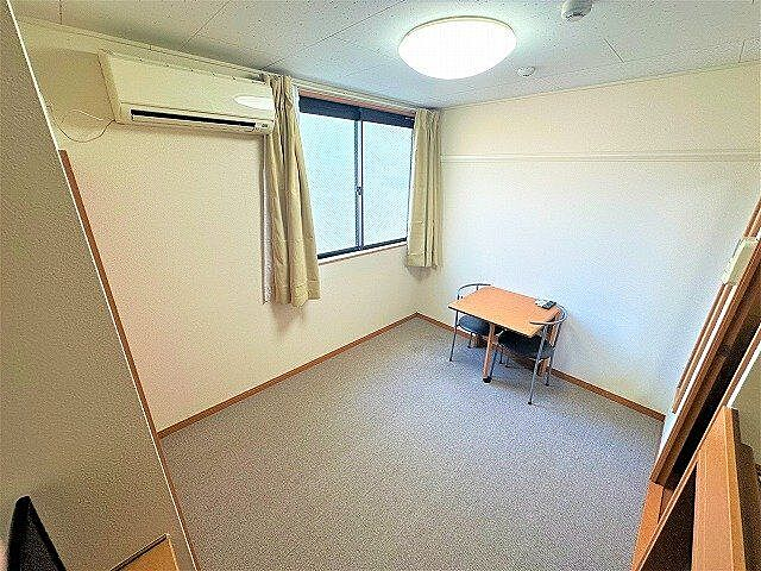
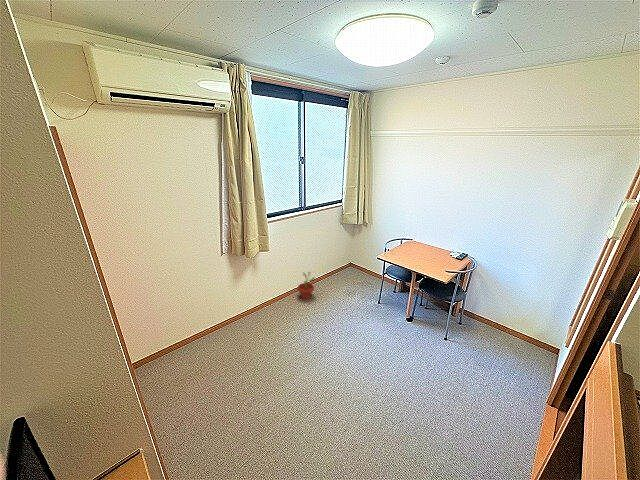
+ potted plant (306, 284)
